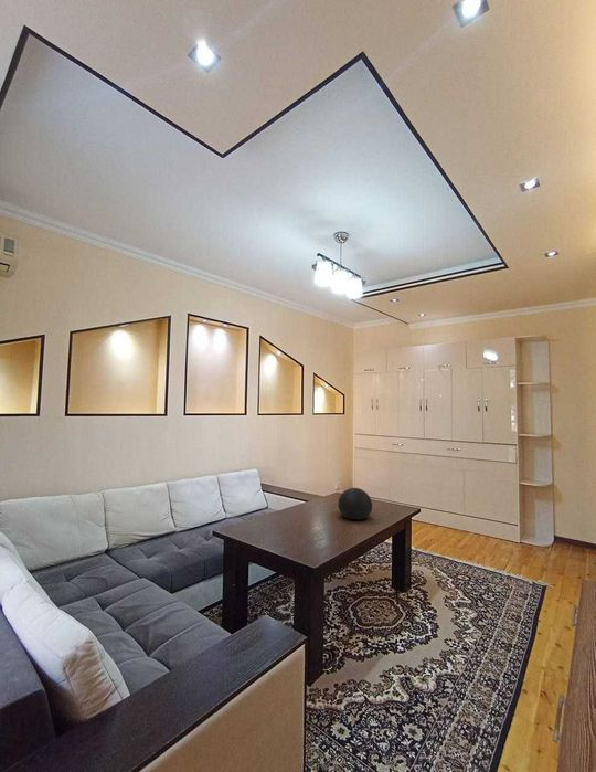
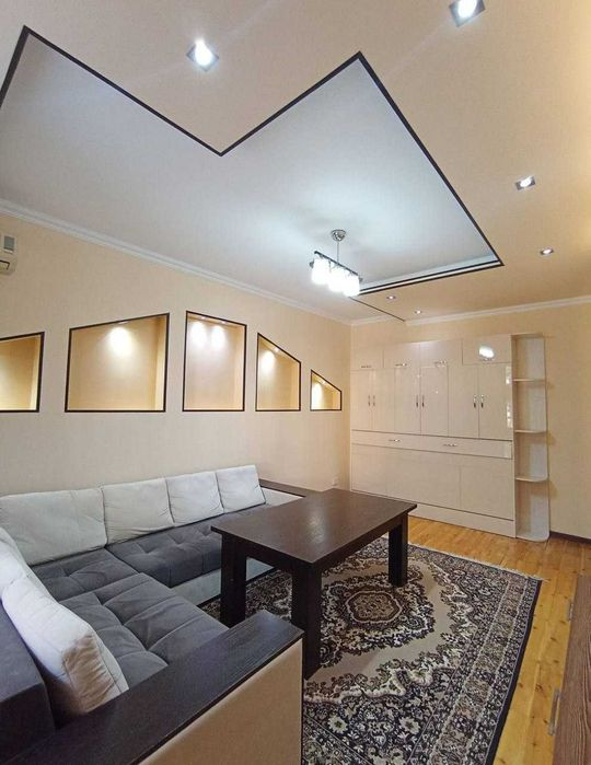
- decorative ball (354, 503)
